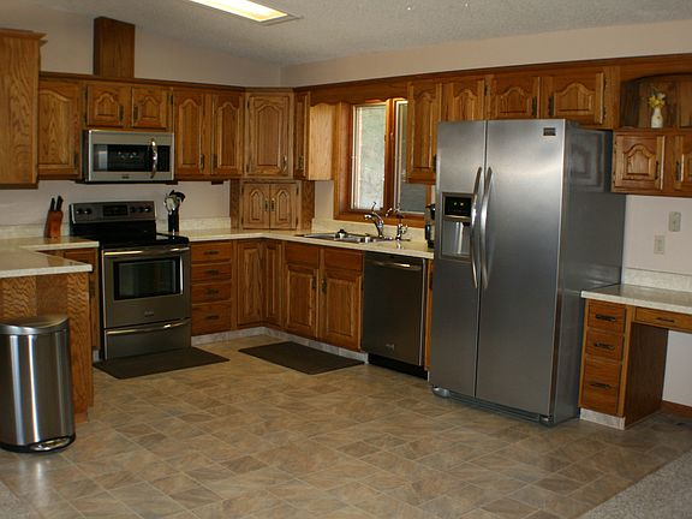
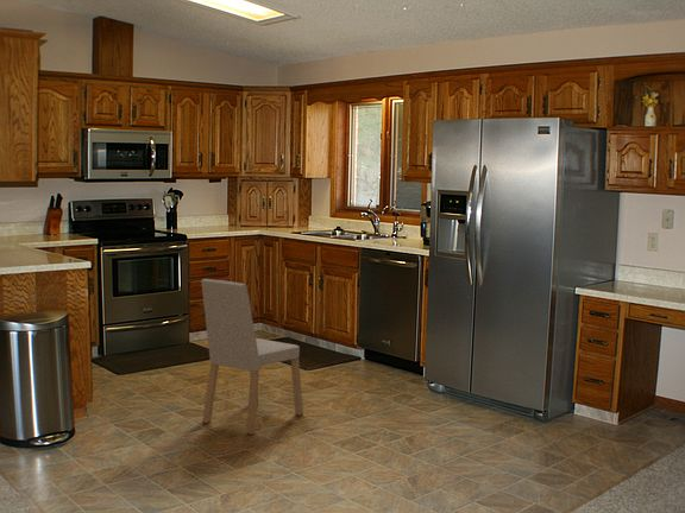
+ dining chair (253, 348)
